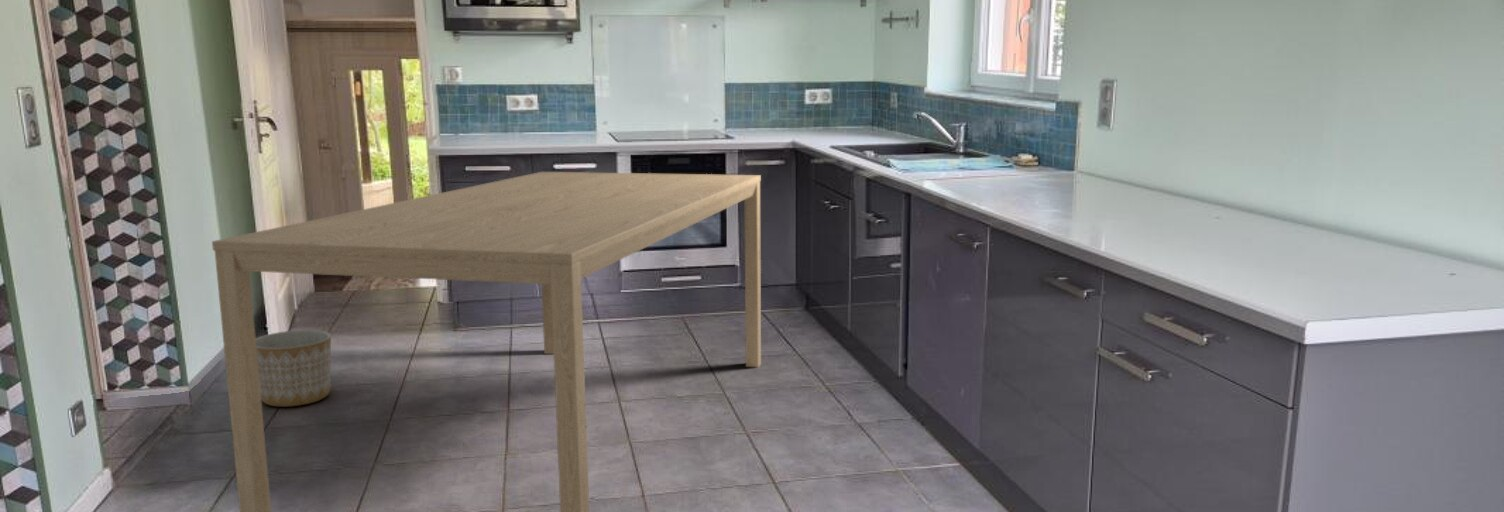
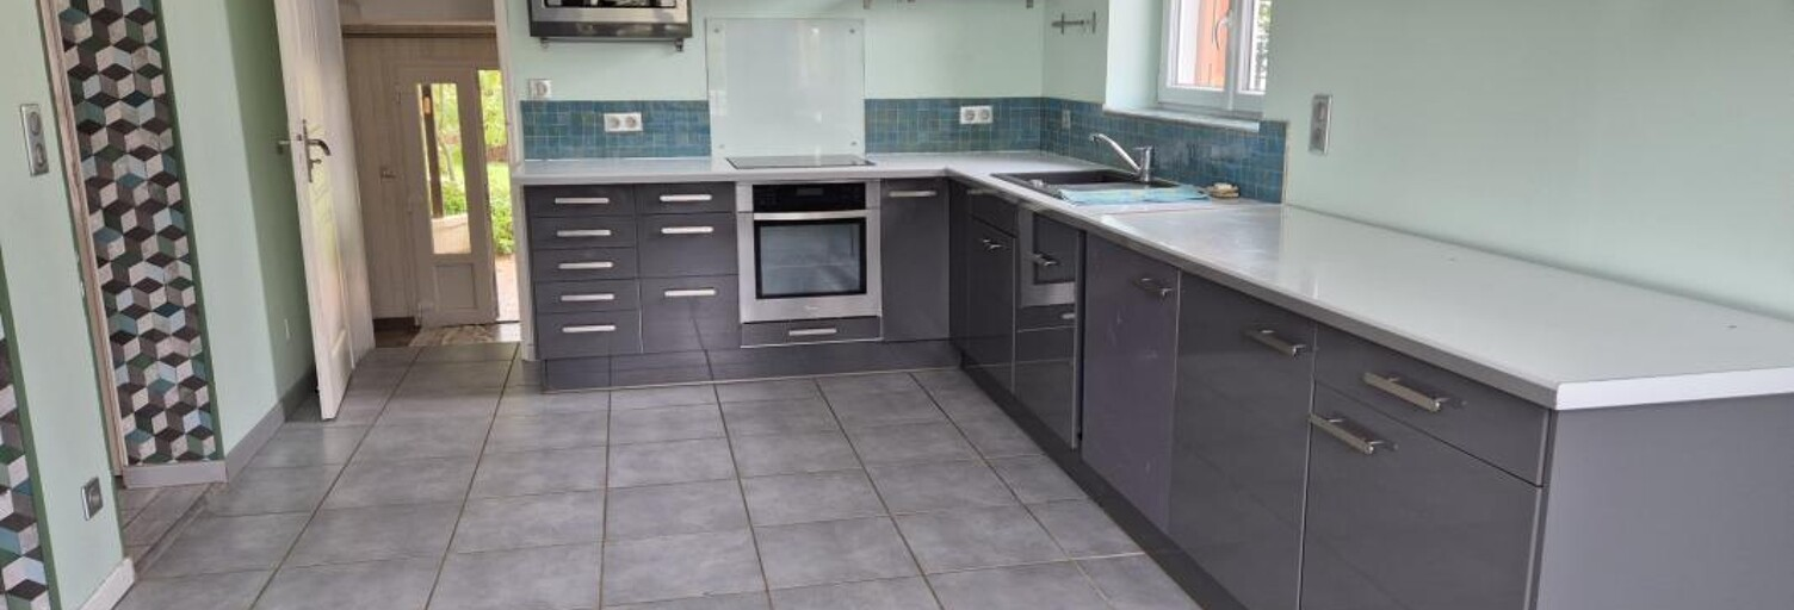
- dining table (556, 320)
- planter (293, 368)
